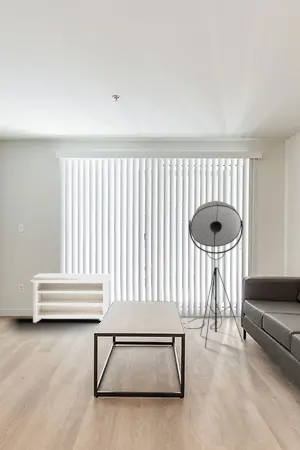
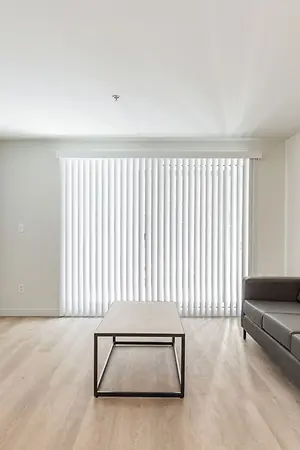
- bench (72, 297)
- floor lamp (214, 266)
